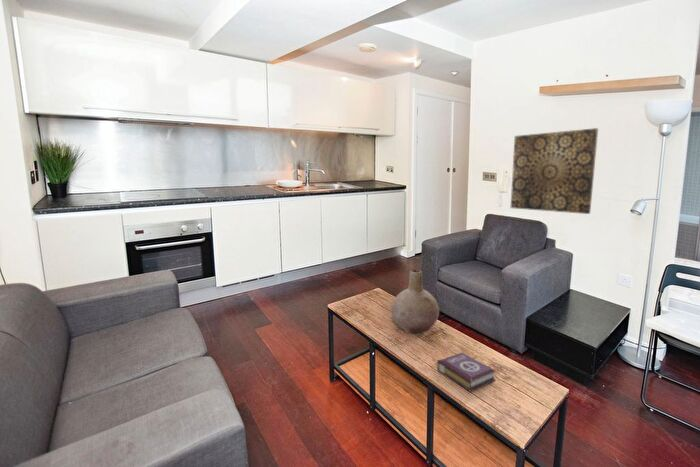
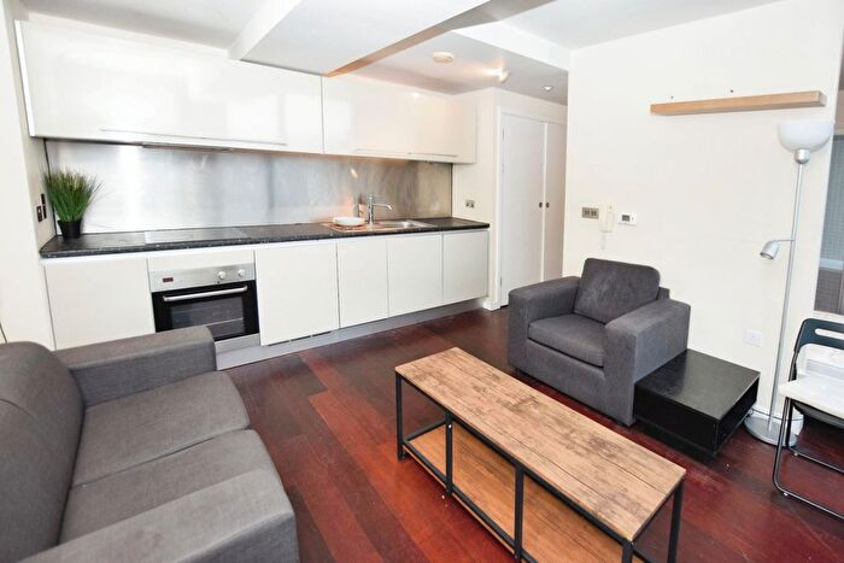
- wall art (550, 172)
- book (465, 369)
- vase (414, 299)
